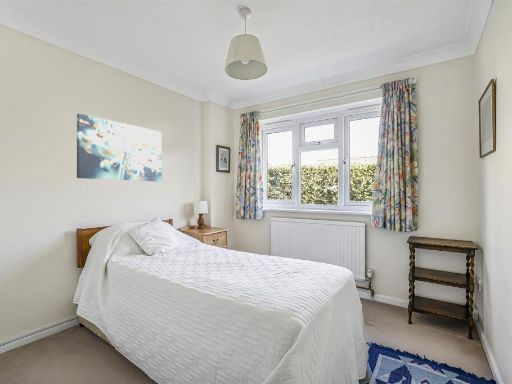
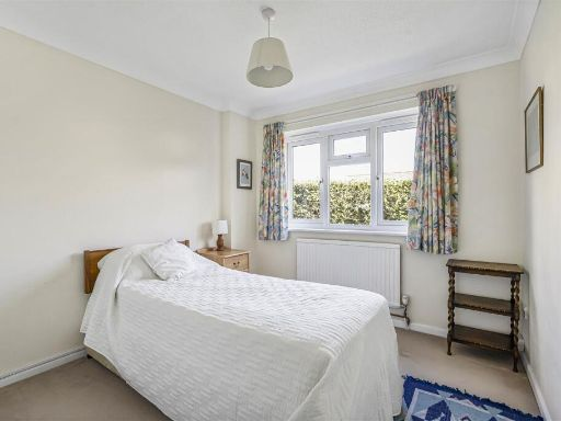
- wall art (124, 151)
